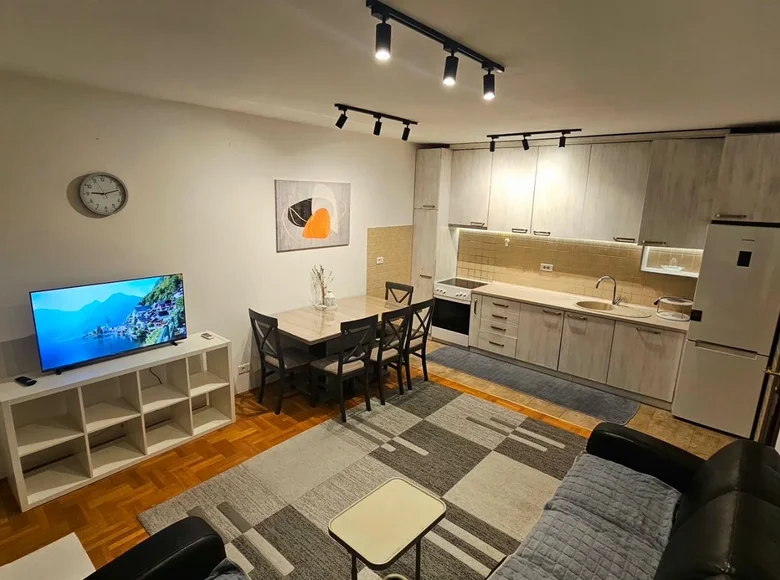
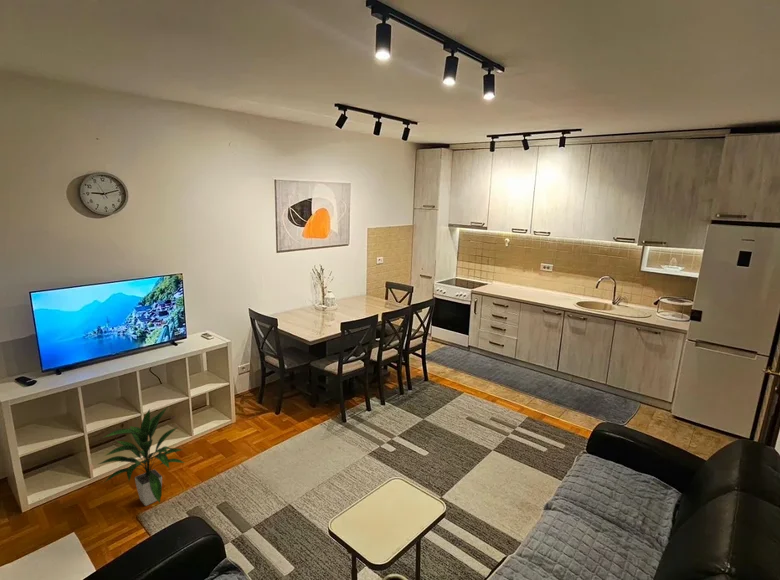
+ indoor plant (145, 458)
